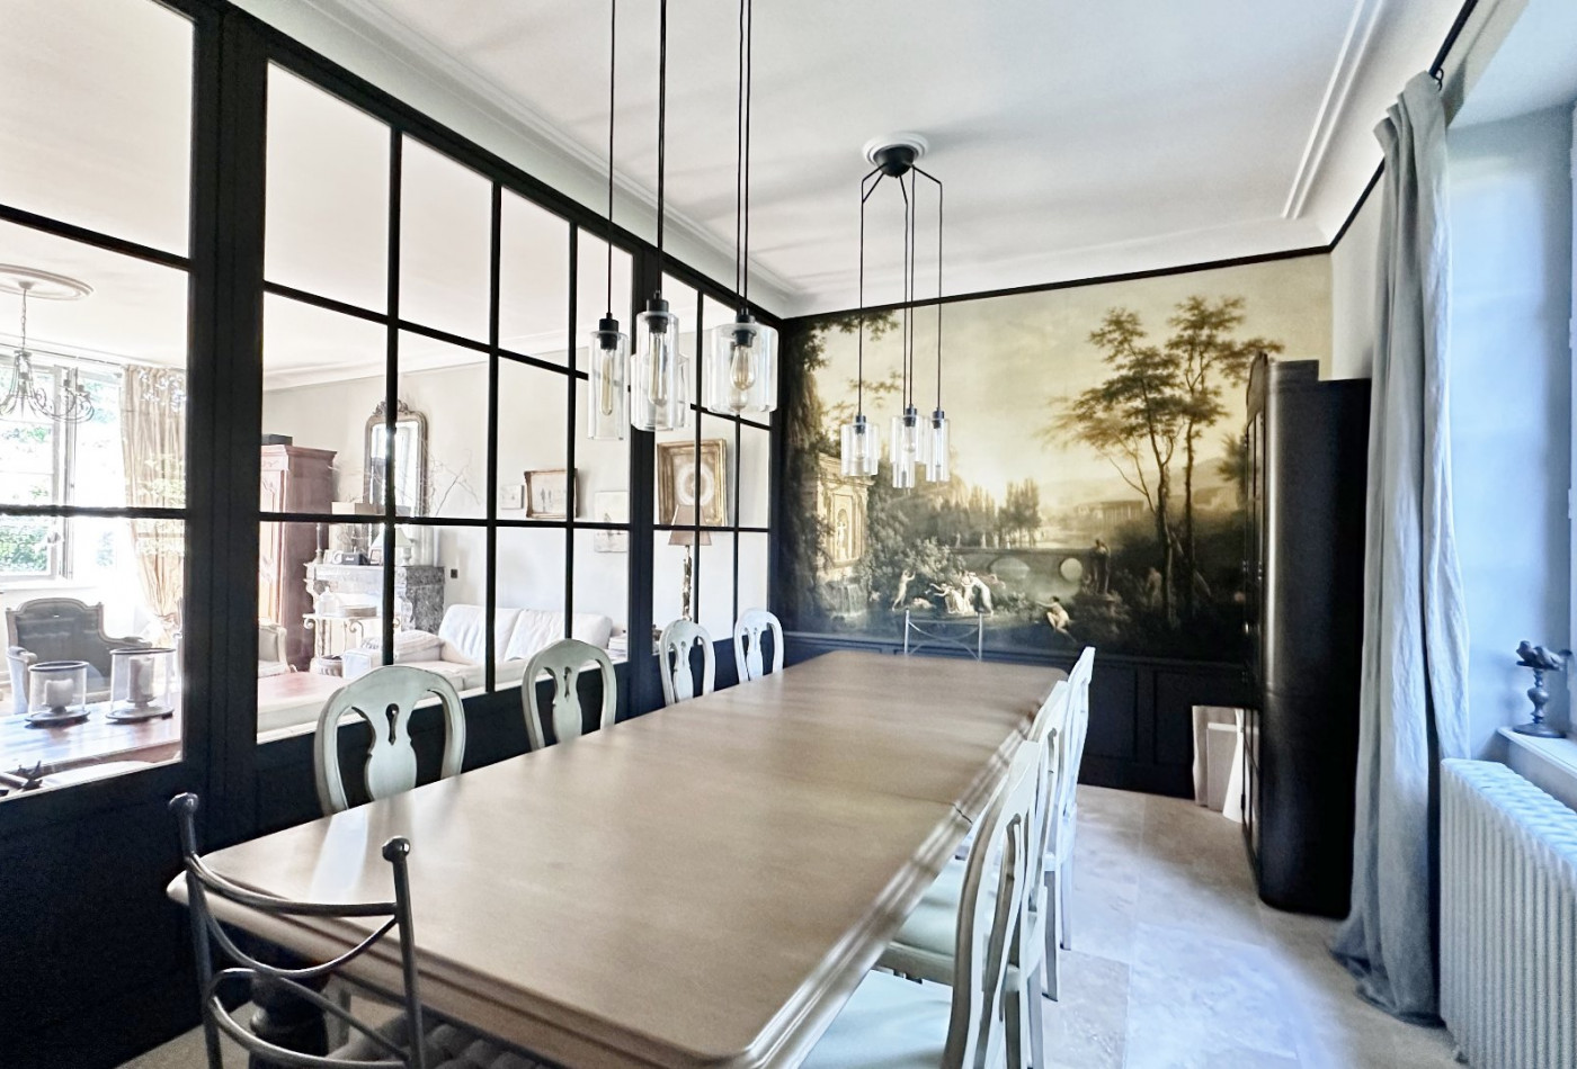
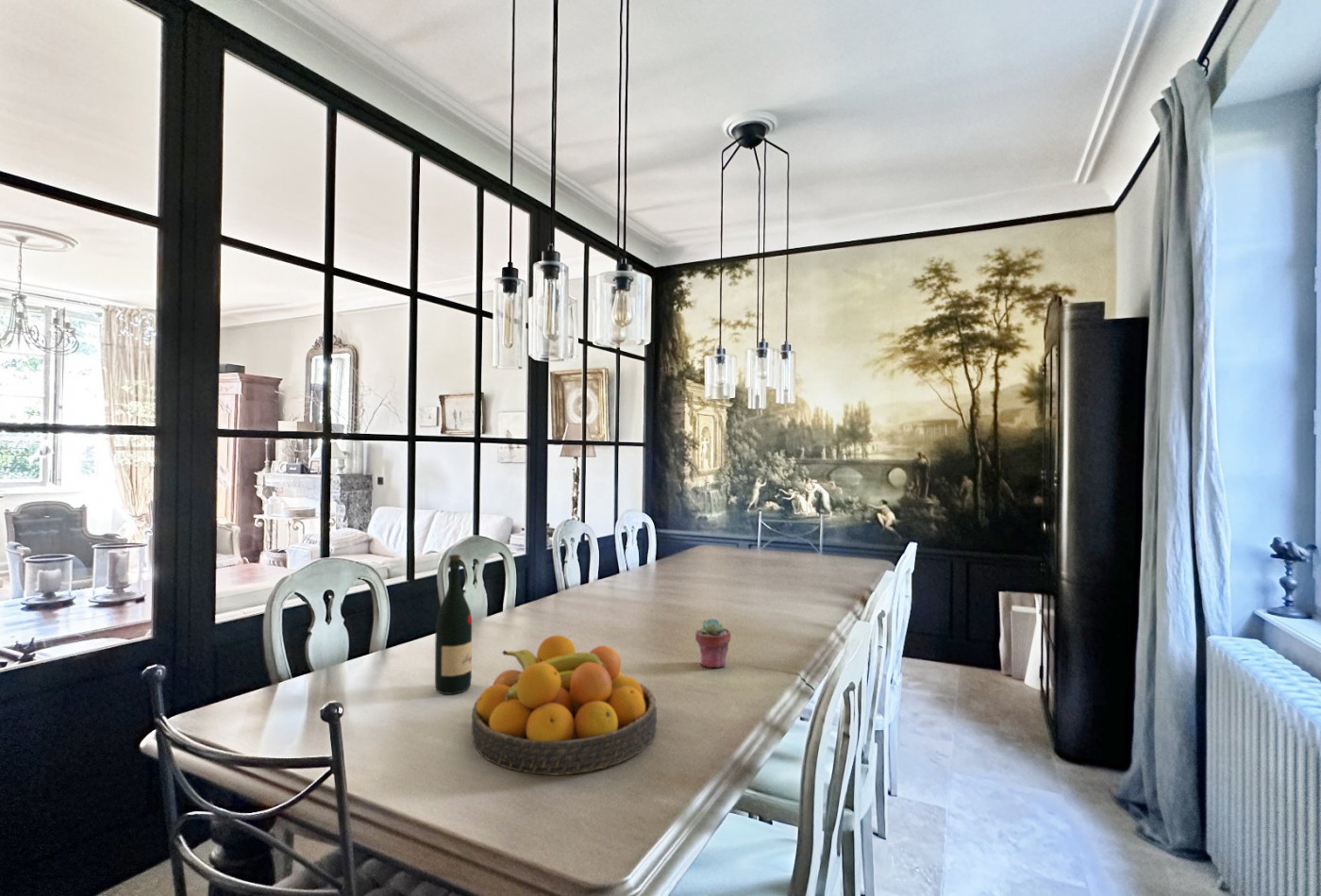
+ wine bottle (454, 621)
+ potted succulent (712, 640)
+ fruit bowl (565, 689)
